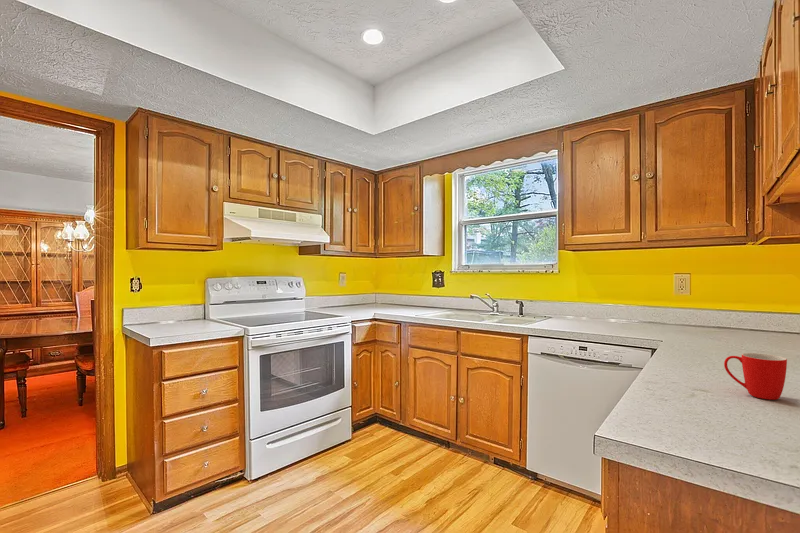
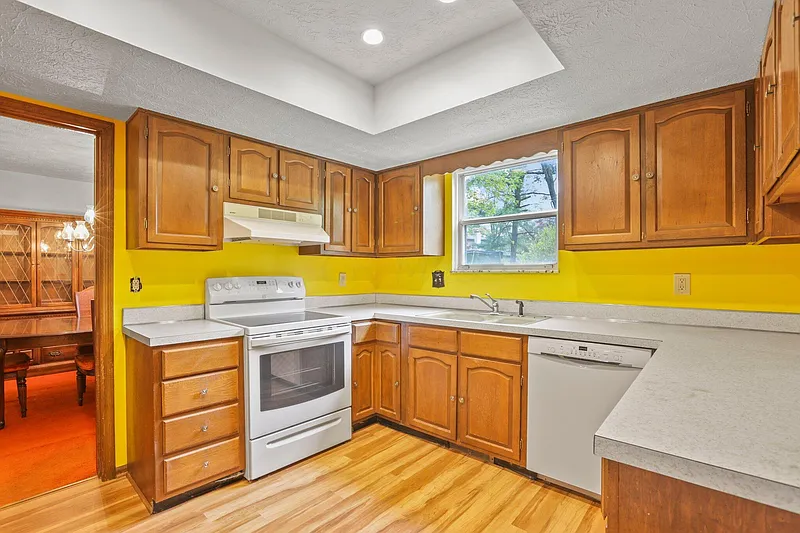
- mug (754, 375)
